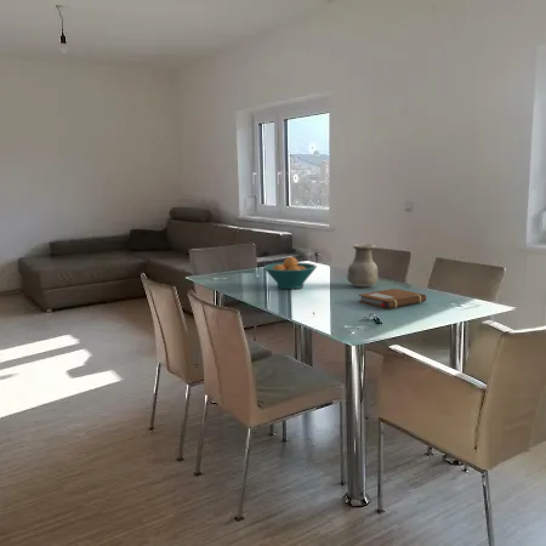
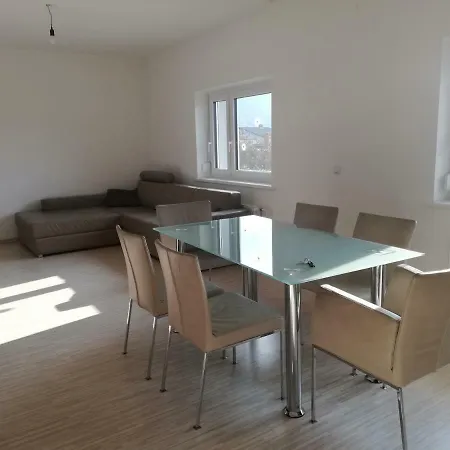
- fruit bowl (290, 272)
- notebook (391, 297)
- vase (362, 265)
